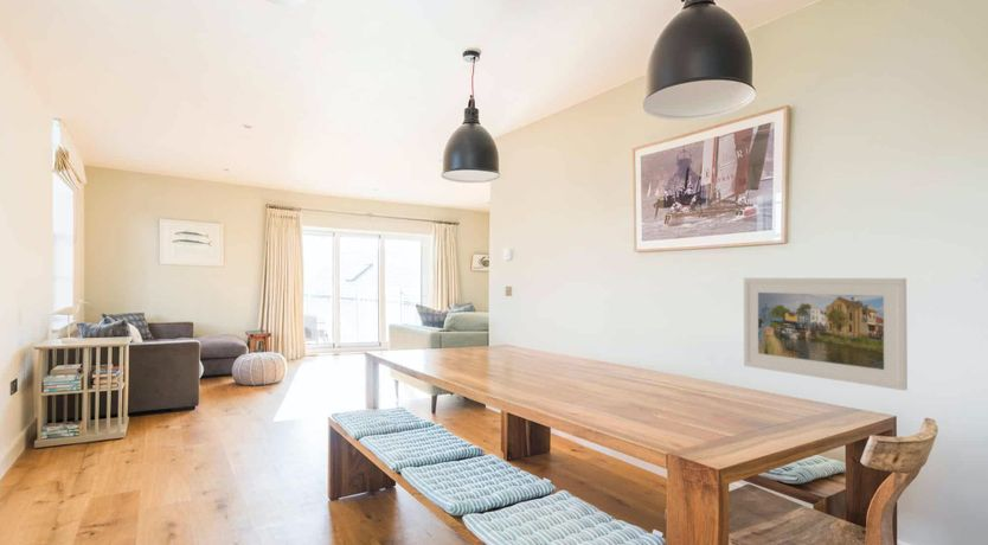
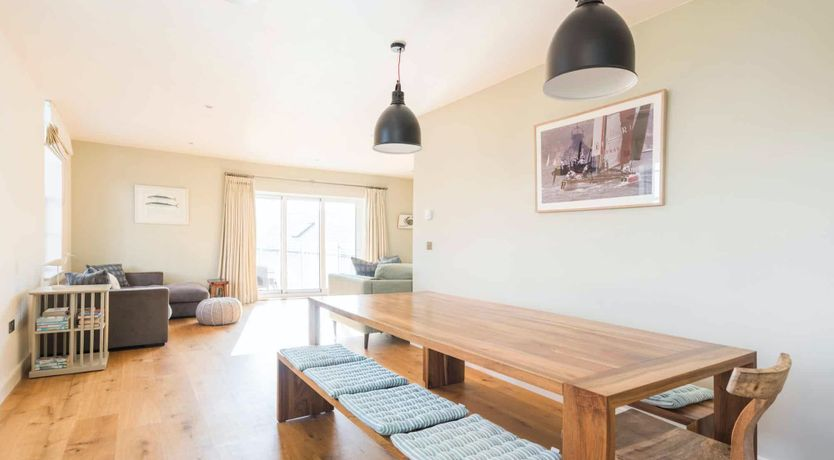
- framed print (815, 327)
